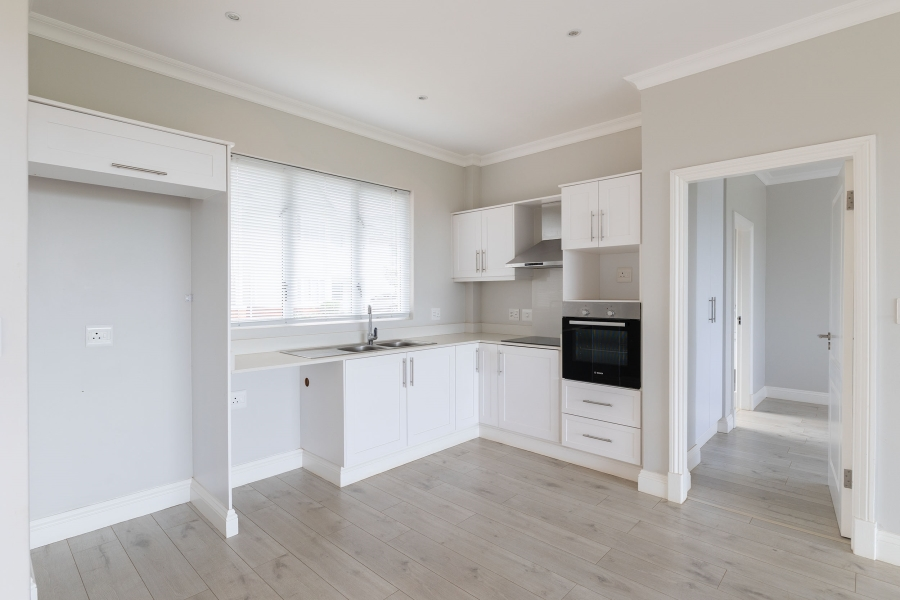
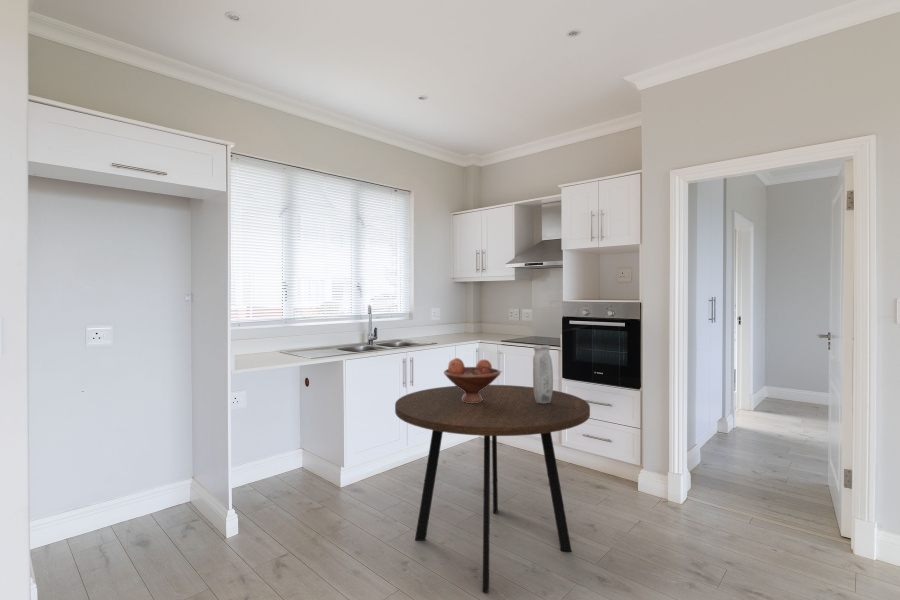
+ vase (543, 373)
+ dining table (489, 473)
+ fruit bowl (472, 379)
